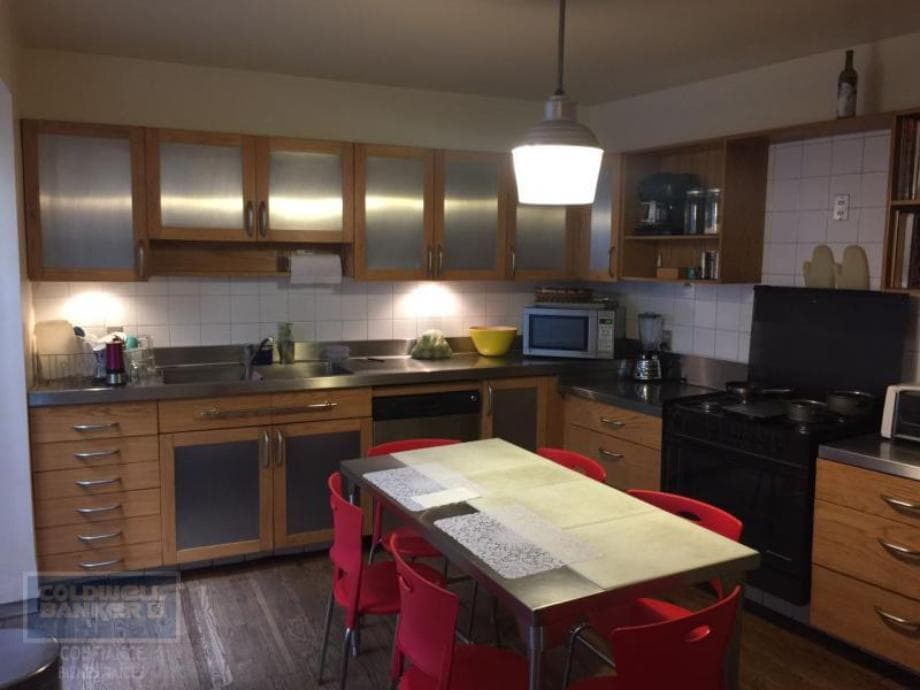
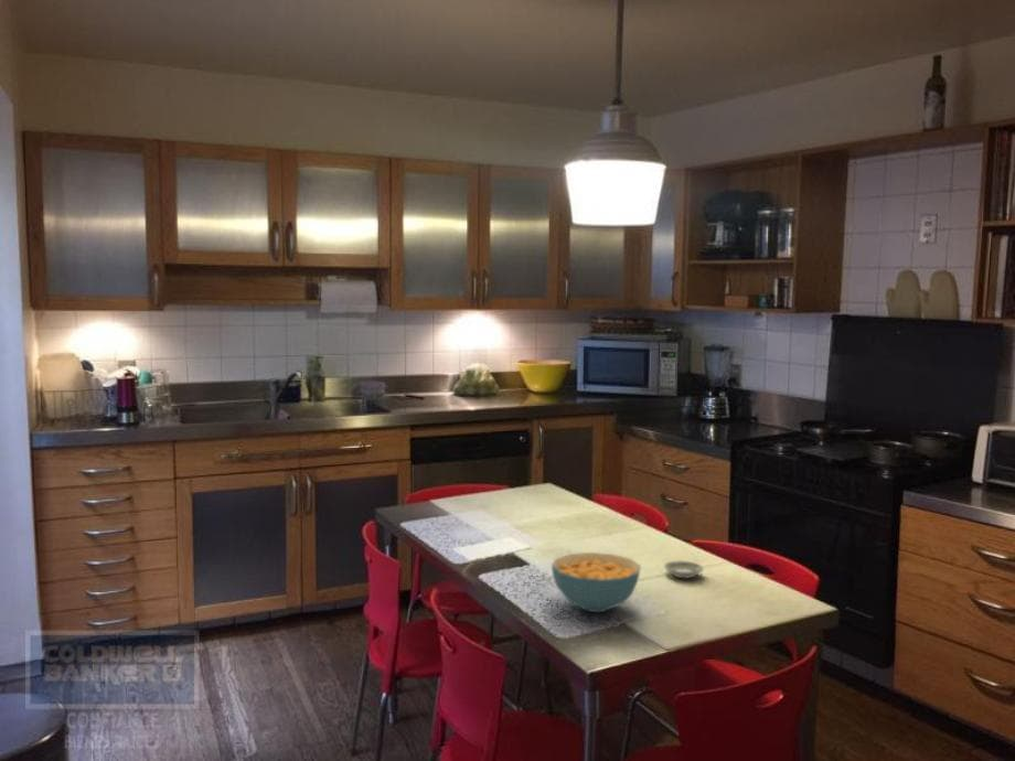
+ saucer (683, 570)
+ cereal bowl (595, 586)
